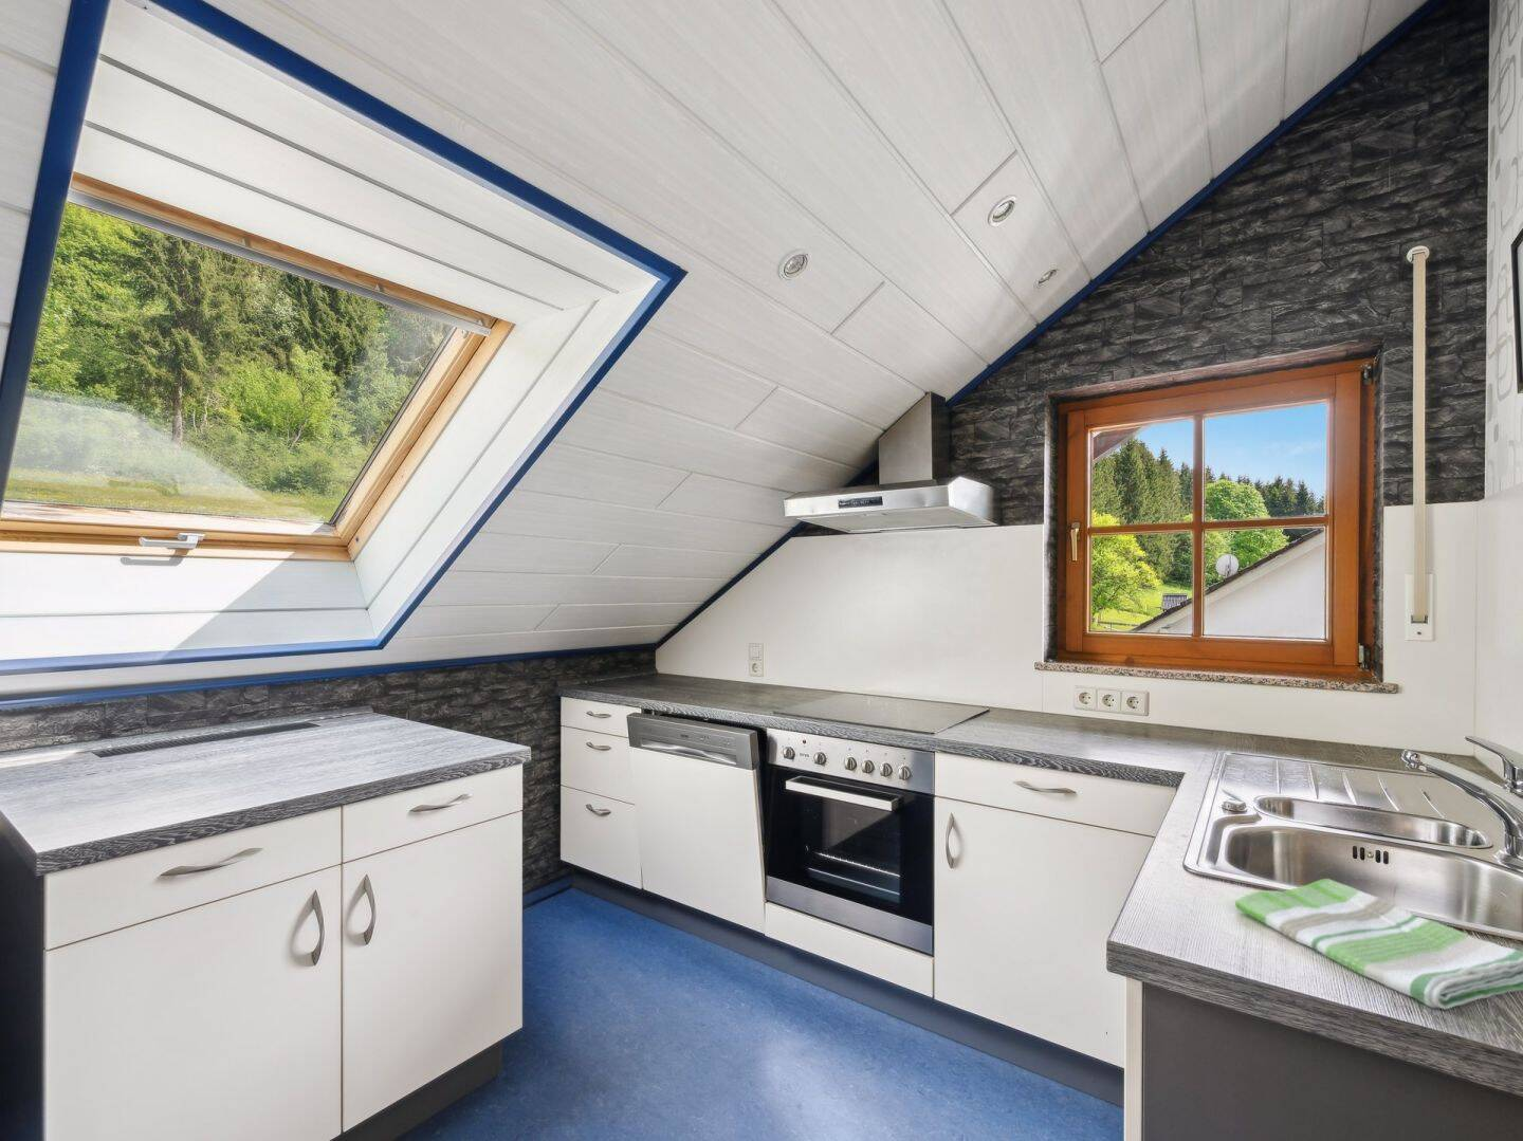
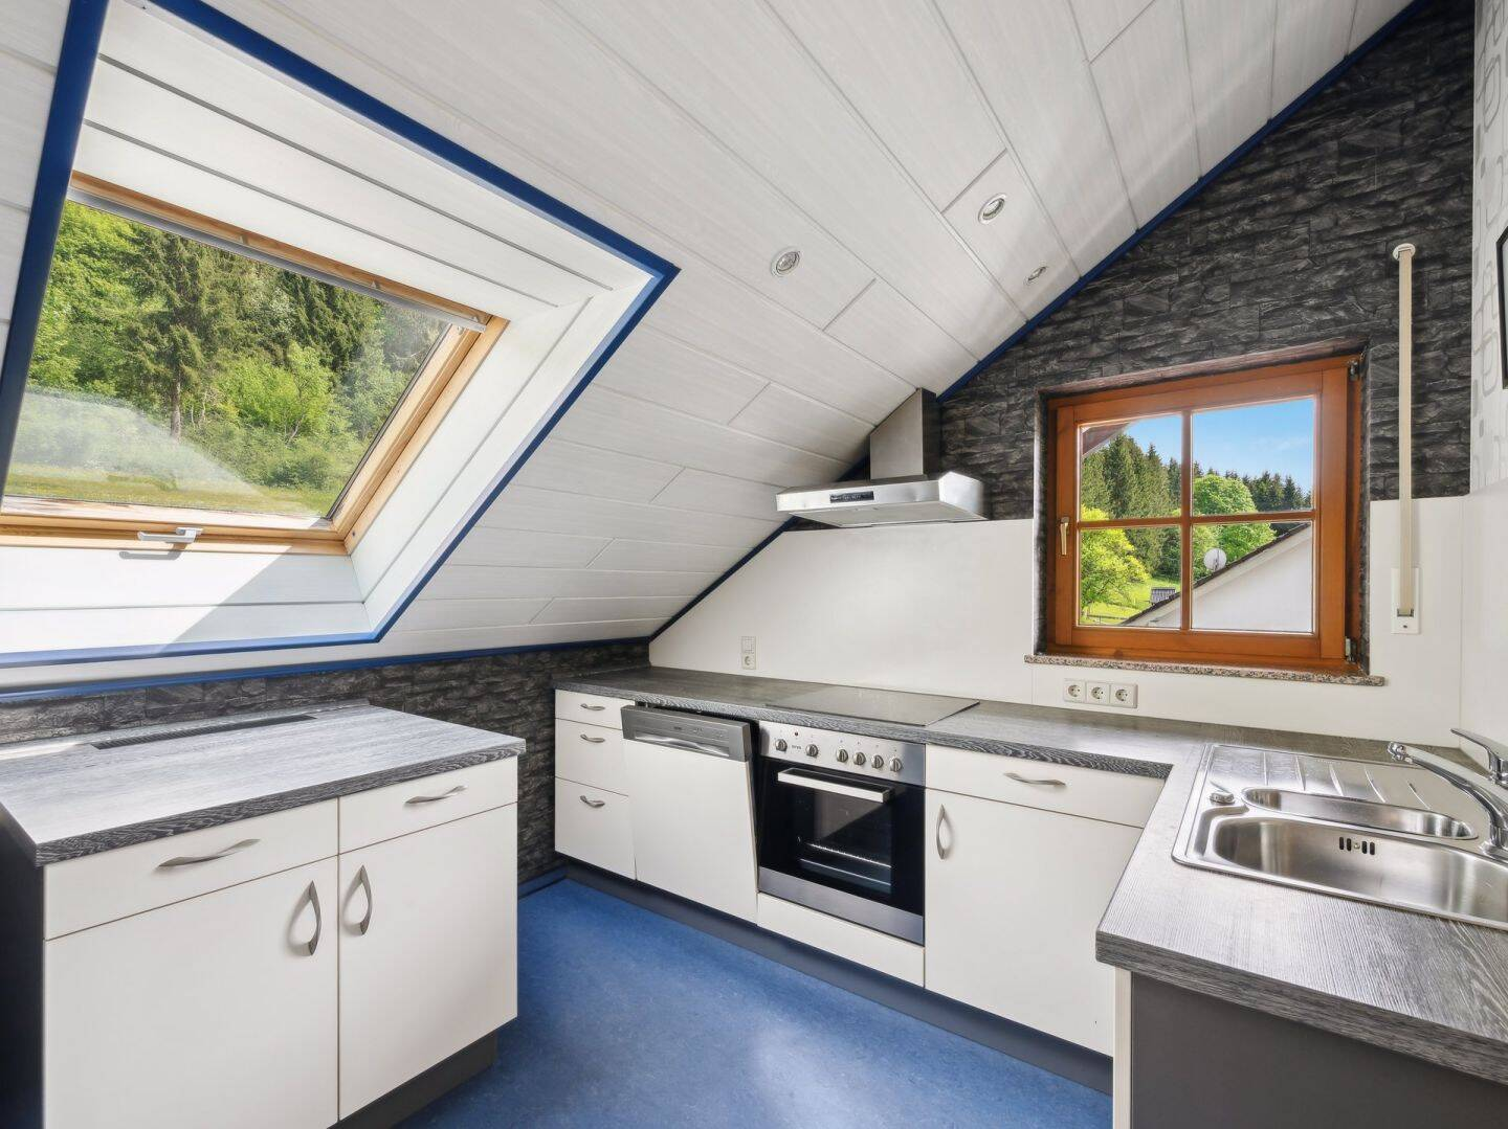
- dish towel (1374, 930)
